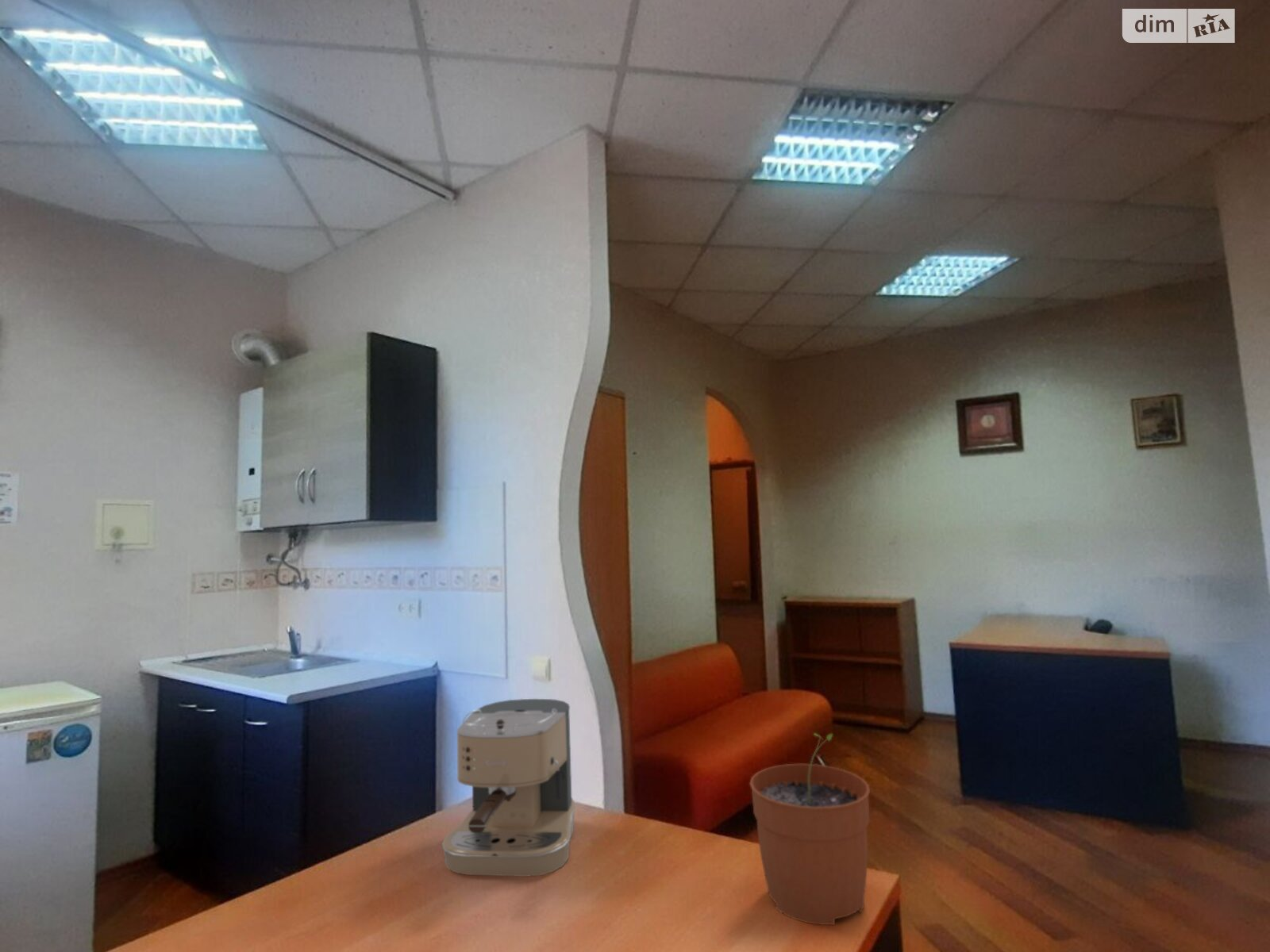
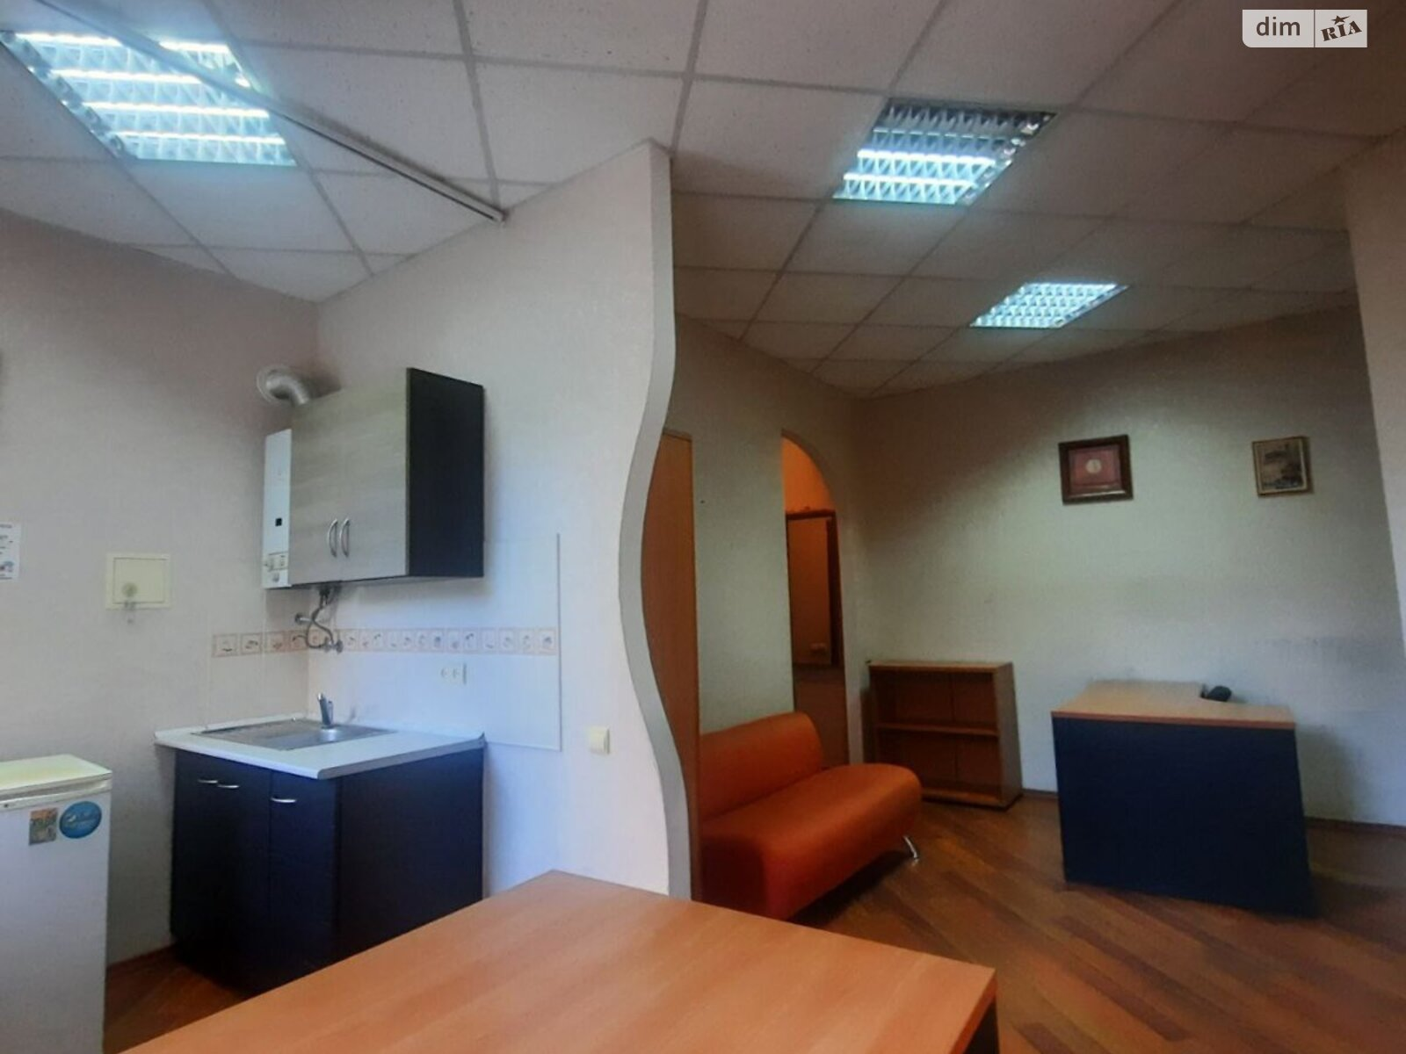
- plant pot (810, 812)
- coffee maker (510, 781)
